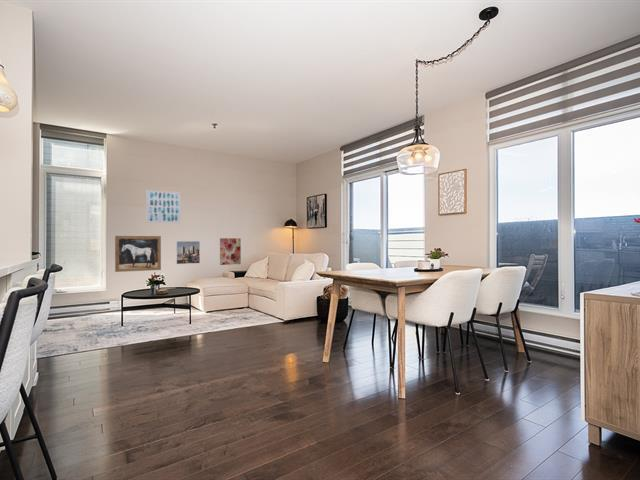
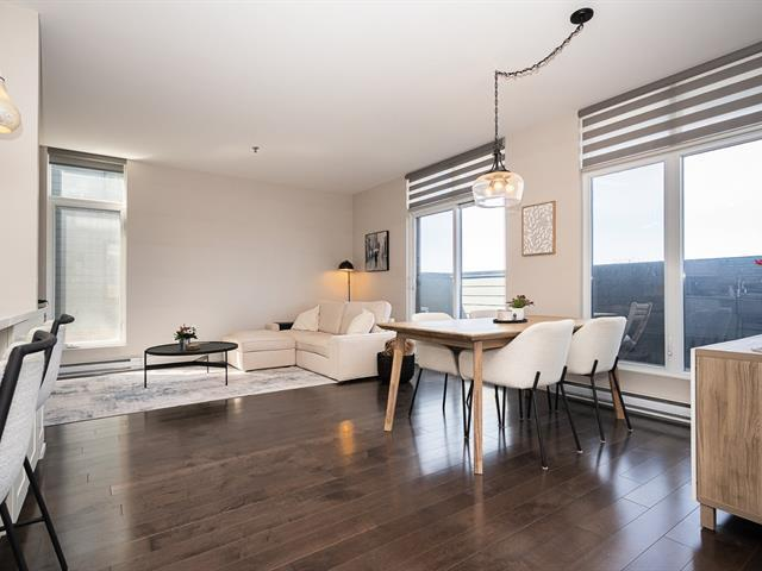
- wall art (230, 251)
- wall art (138, 253)
- wall art (163, 207)
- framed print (188, 252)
